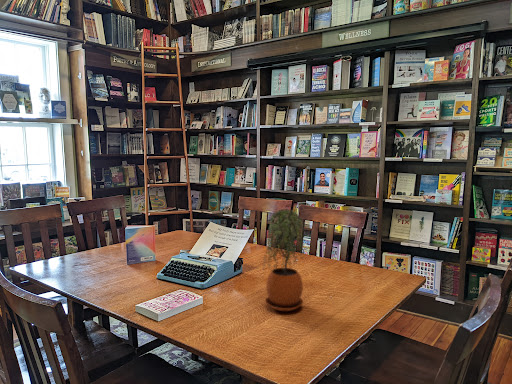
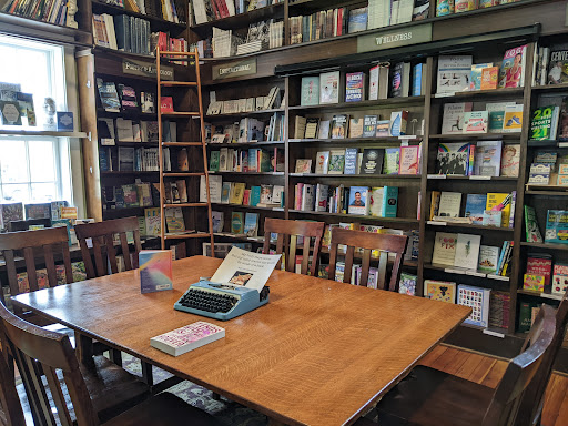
- potted plant (283, 258)
